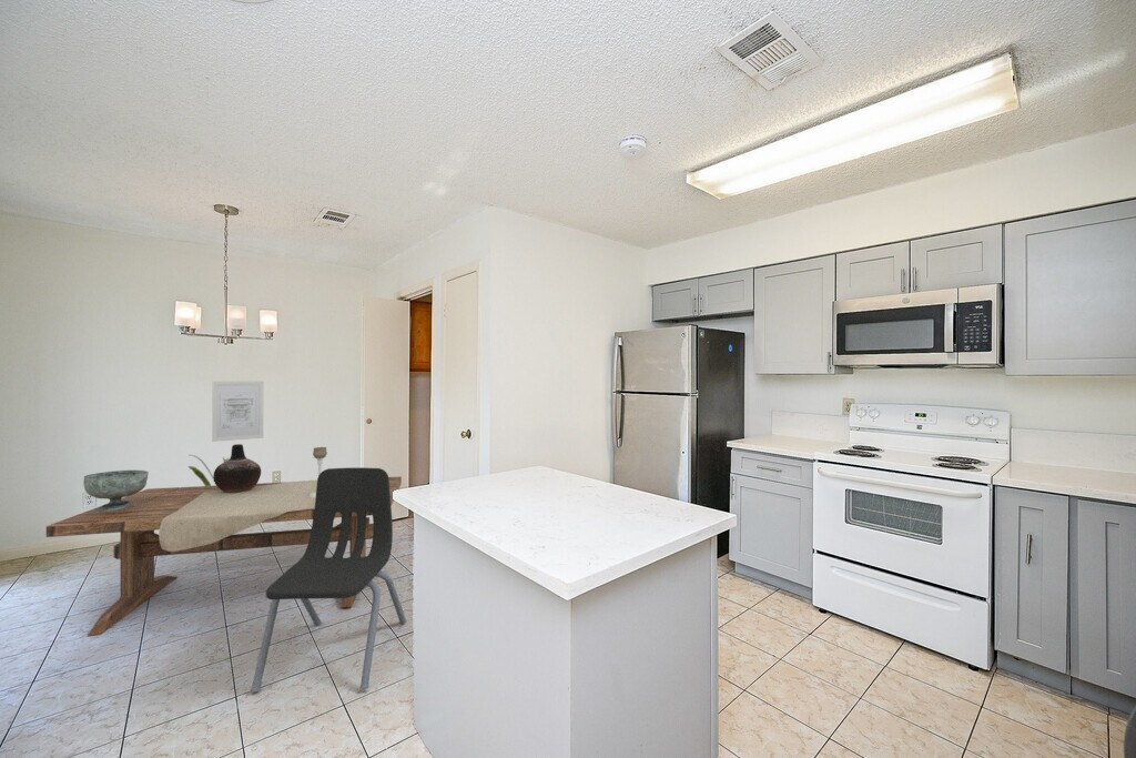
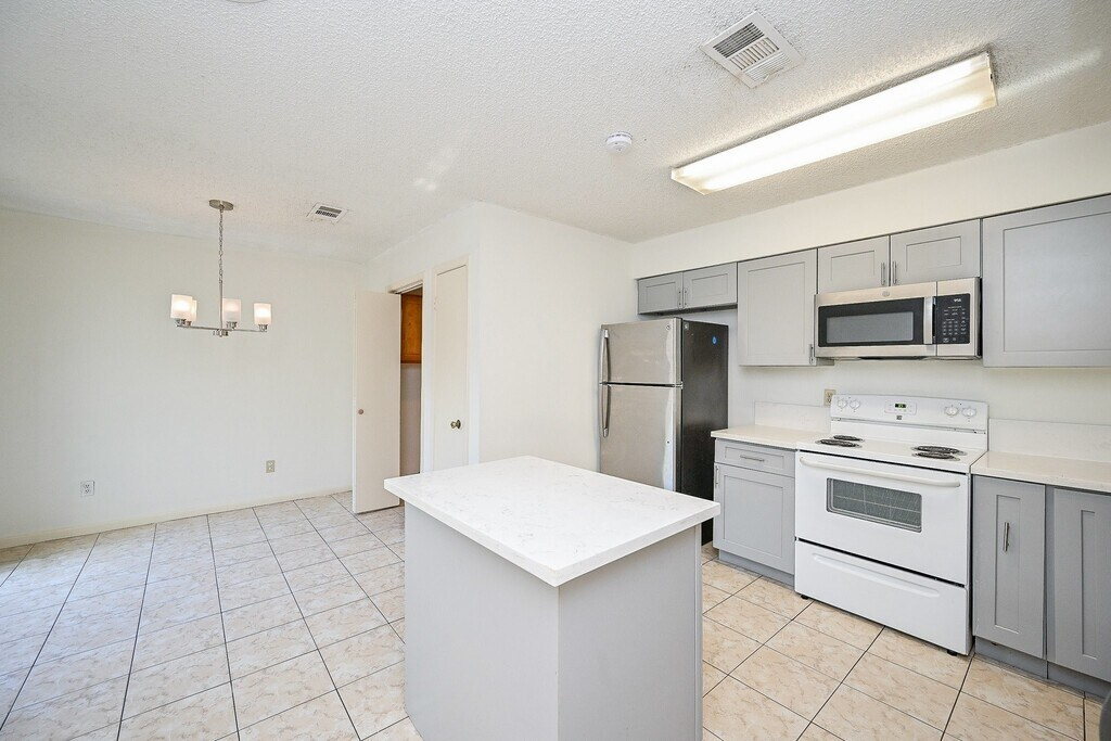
- wall art (239, 410)
- vase (237, 467)
- house plant (215, 485)
- dining table (258, 544)
- candle holder (320, 471)
- decorative bowl (115, 489)
- dining chair (337, 565)
